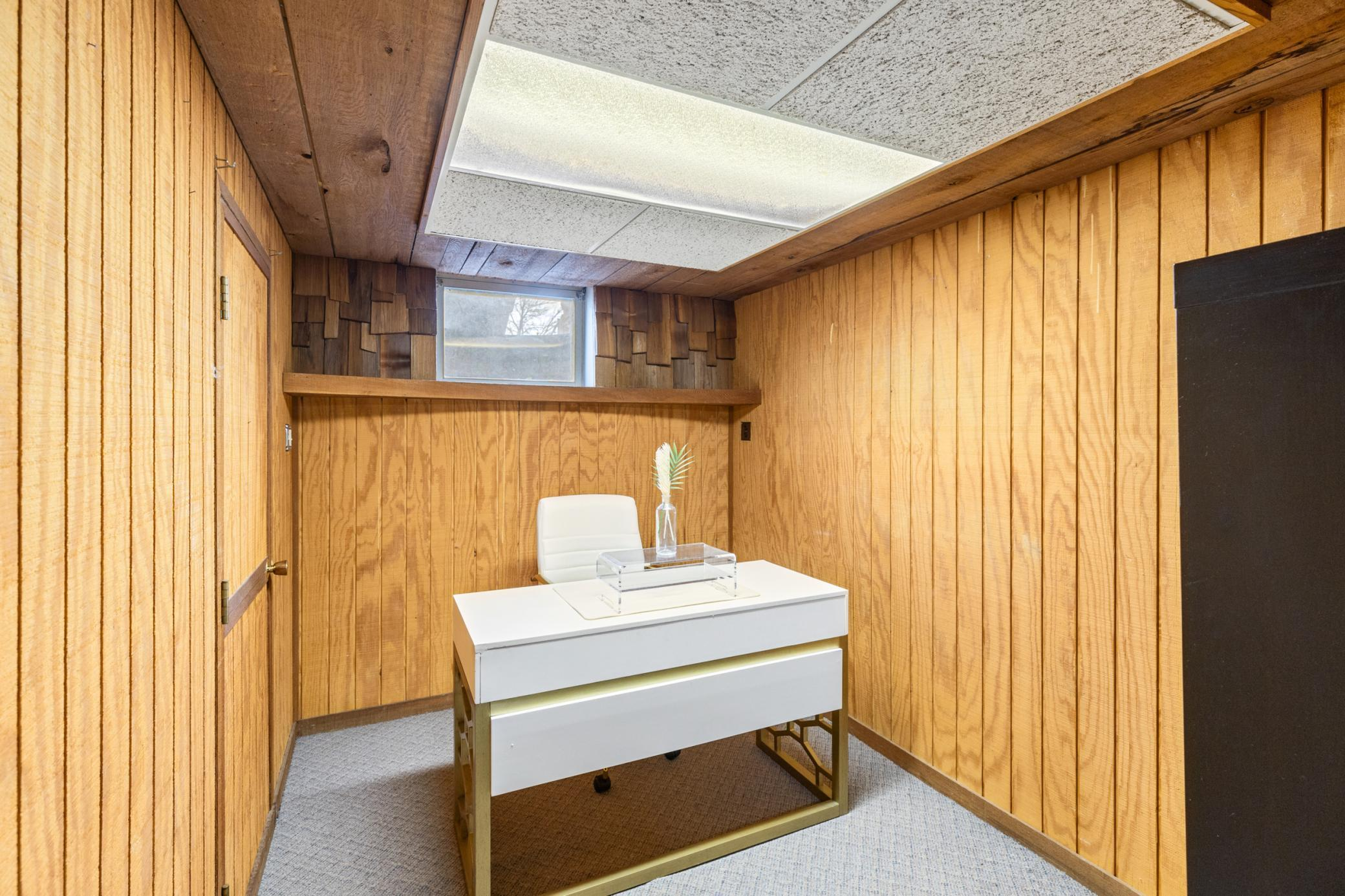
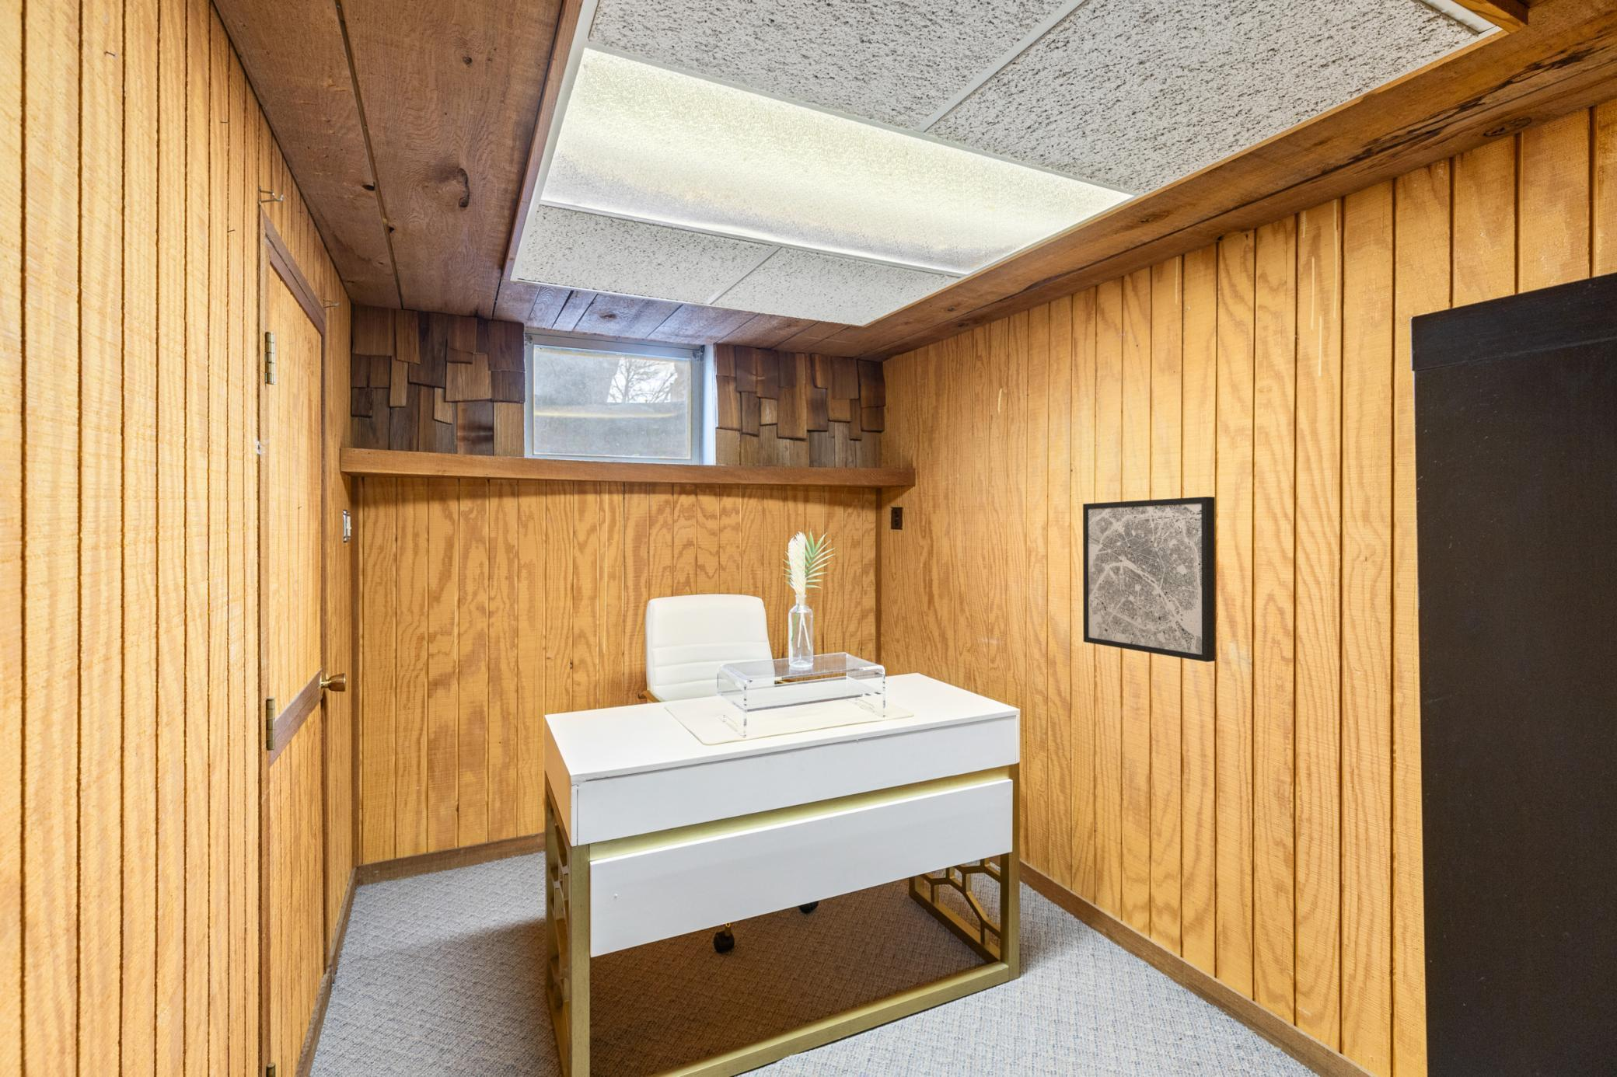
+ wall art (1143, 575)
